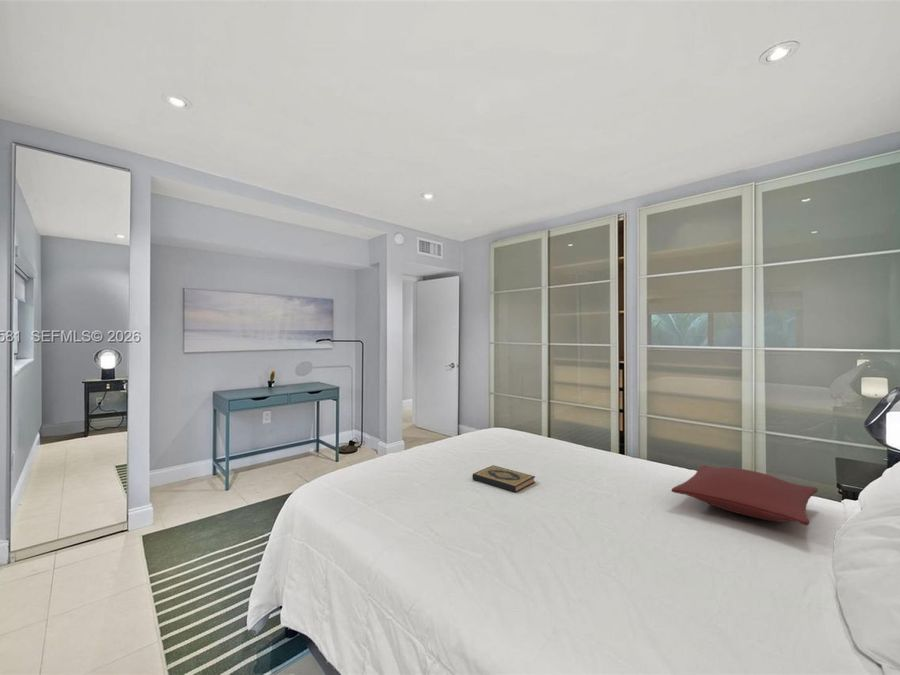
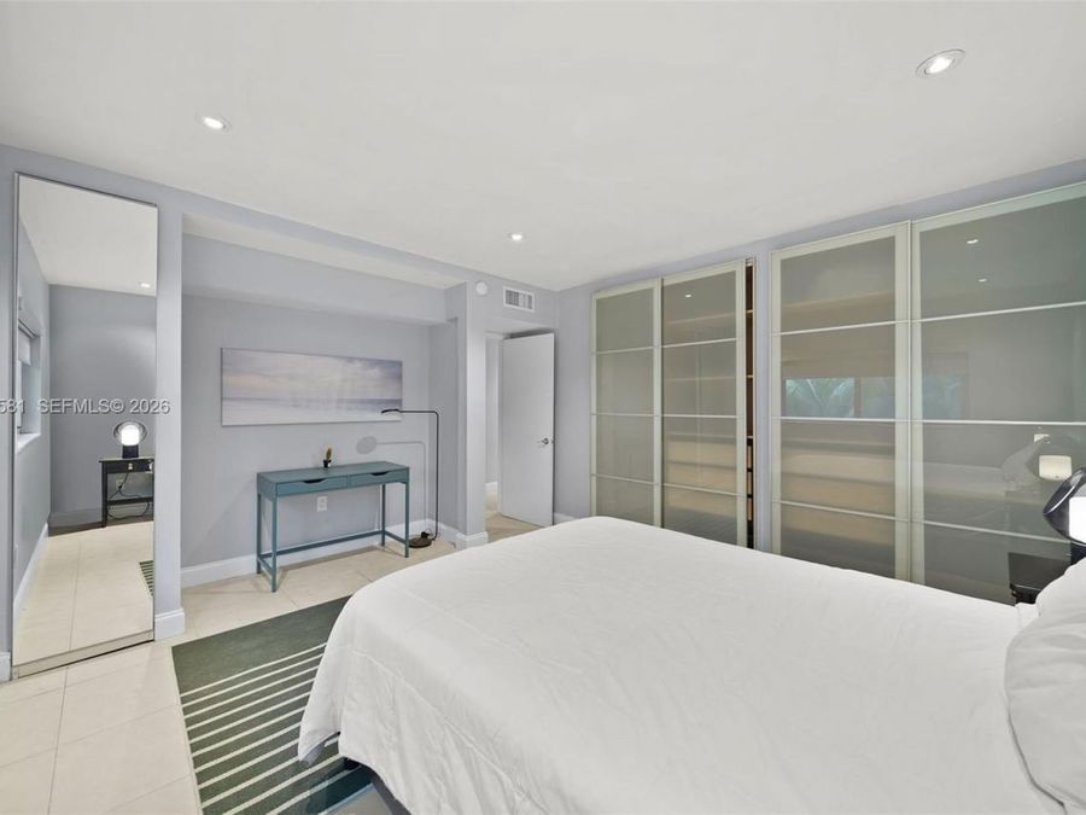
- pillow (744, 491)
- hardback book (503, 478)
